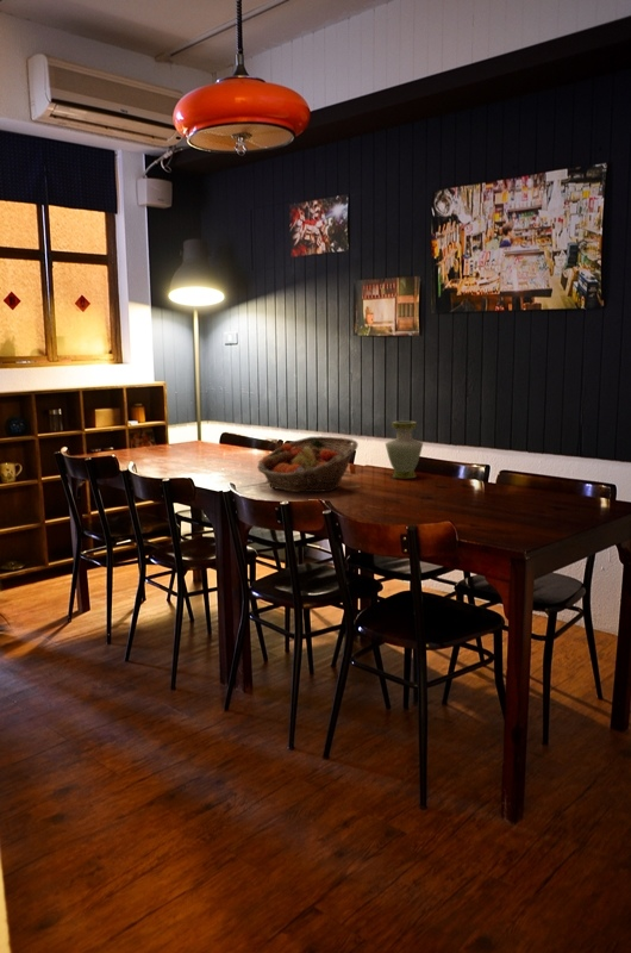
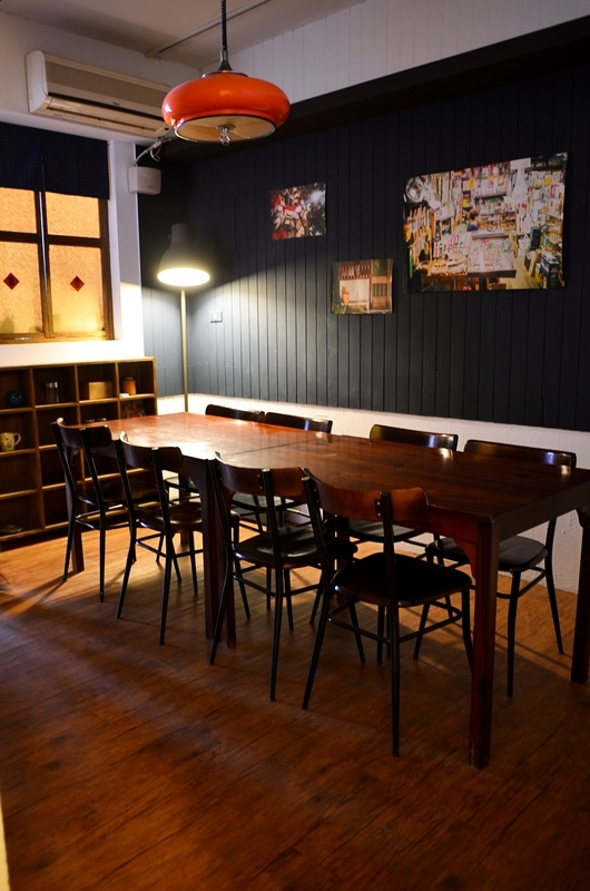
- fruit basket (307, 462)
- vase (404, 449)
